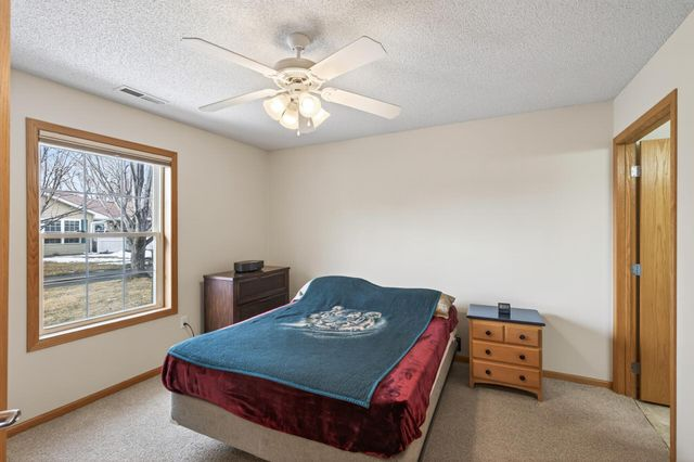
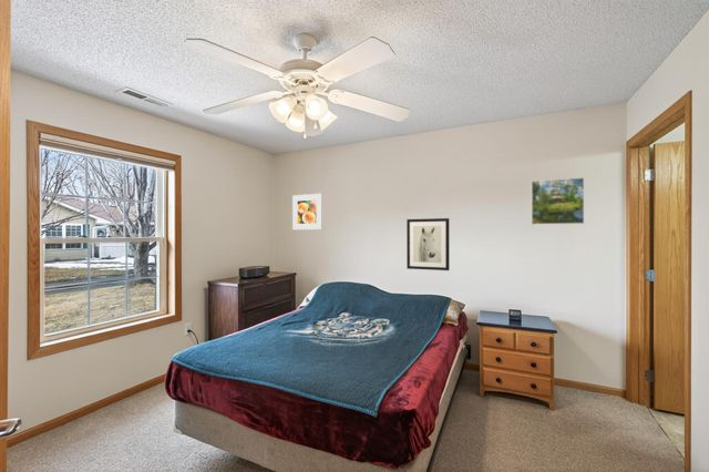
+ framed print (307, 212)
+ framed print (556, 202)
+ wall art (427, 244)
